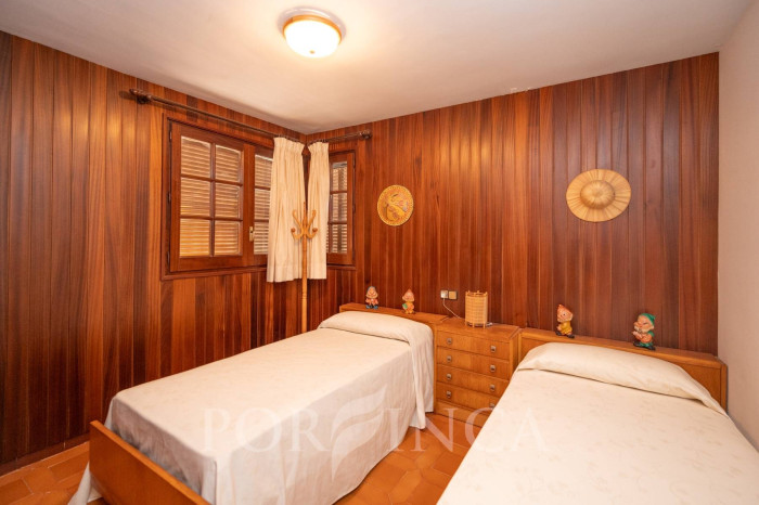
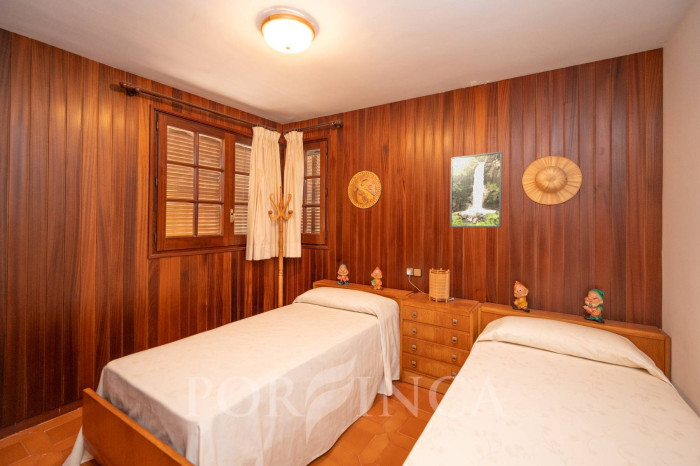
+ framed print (475, 191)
